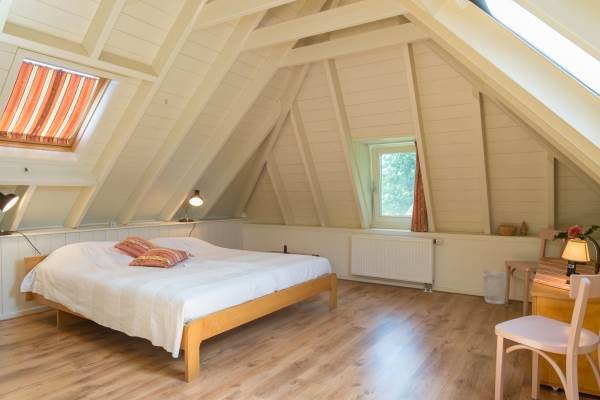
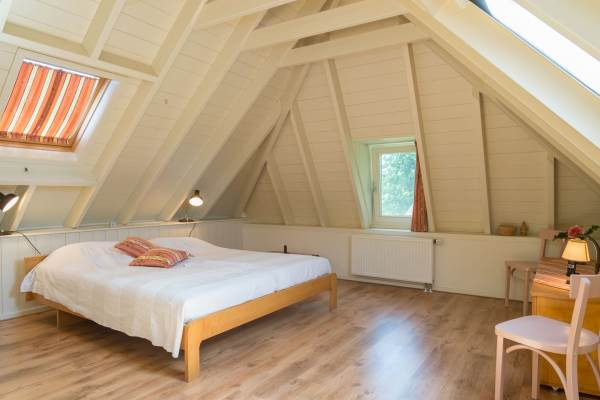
- wastebasket (495, 287)
